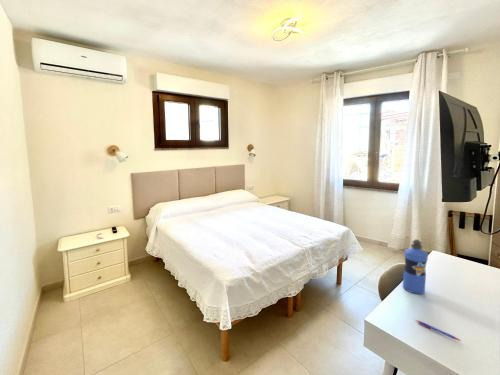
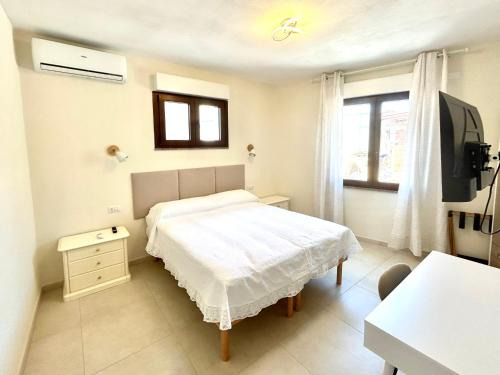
- water bottle (415, 264)
- pen (437, 330)
